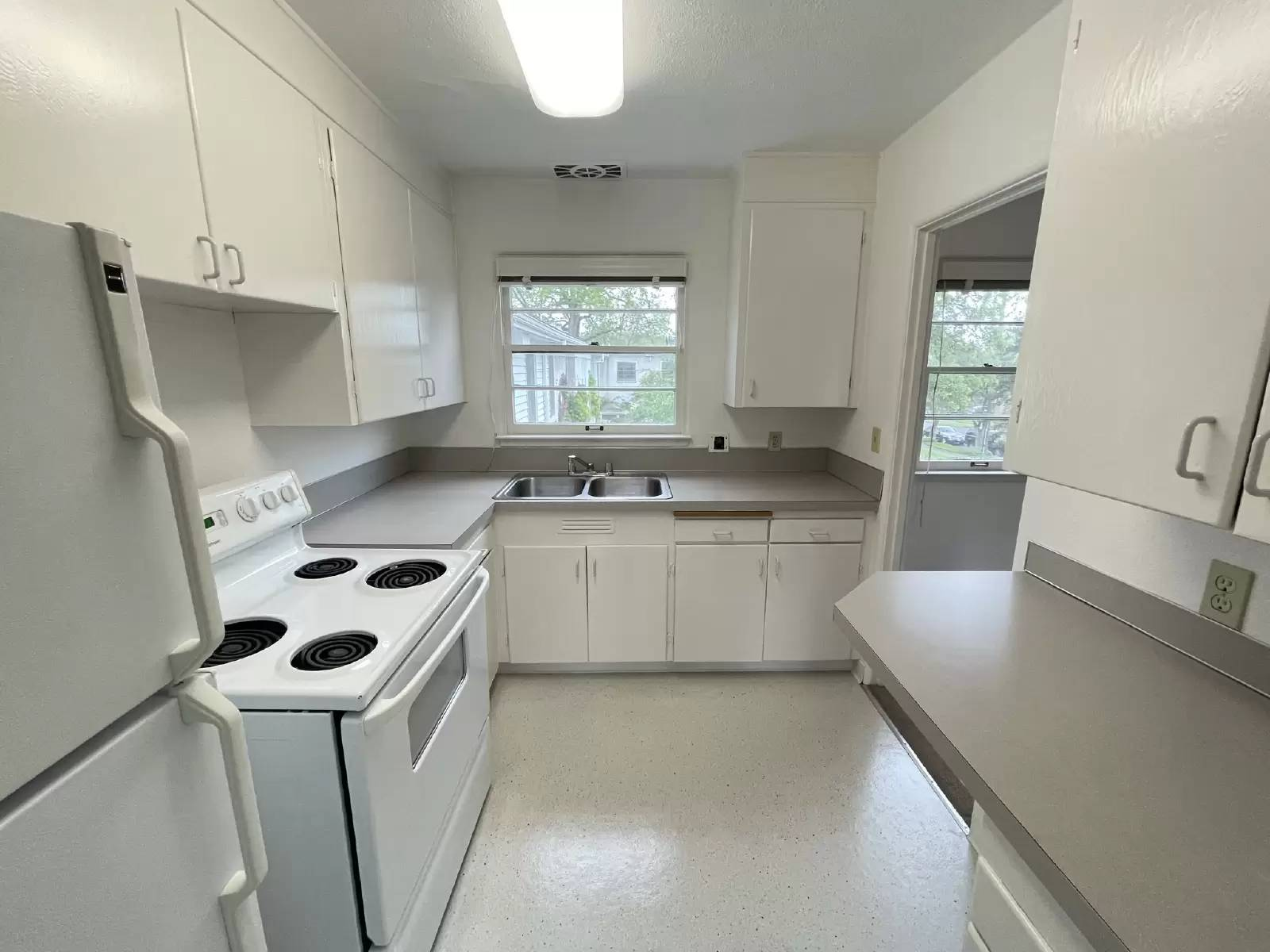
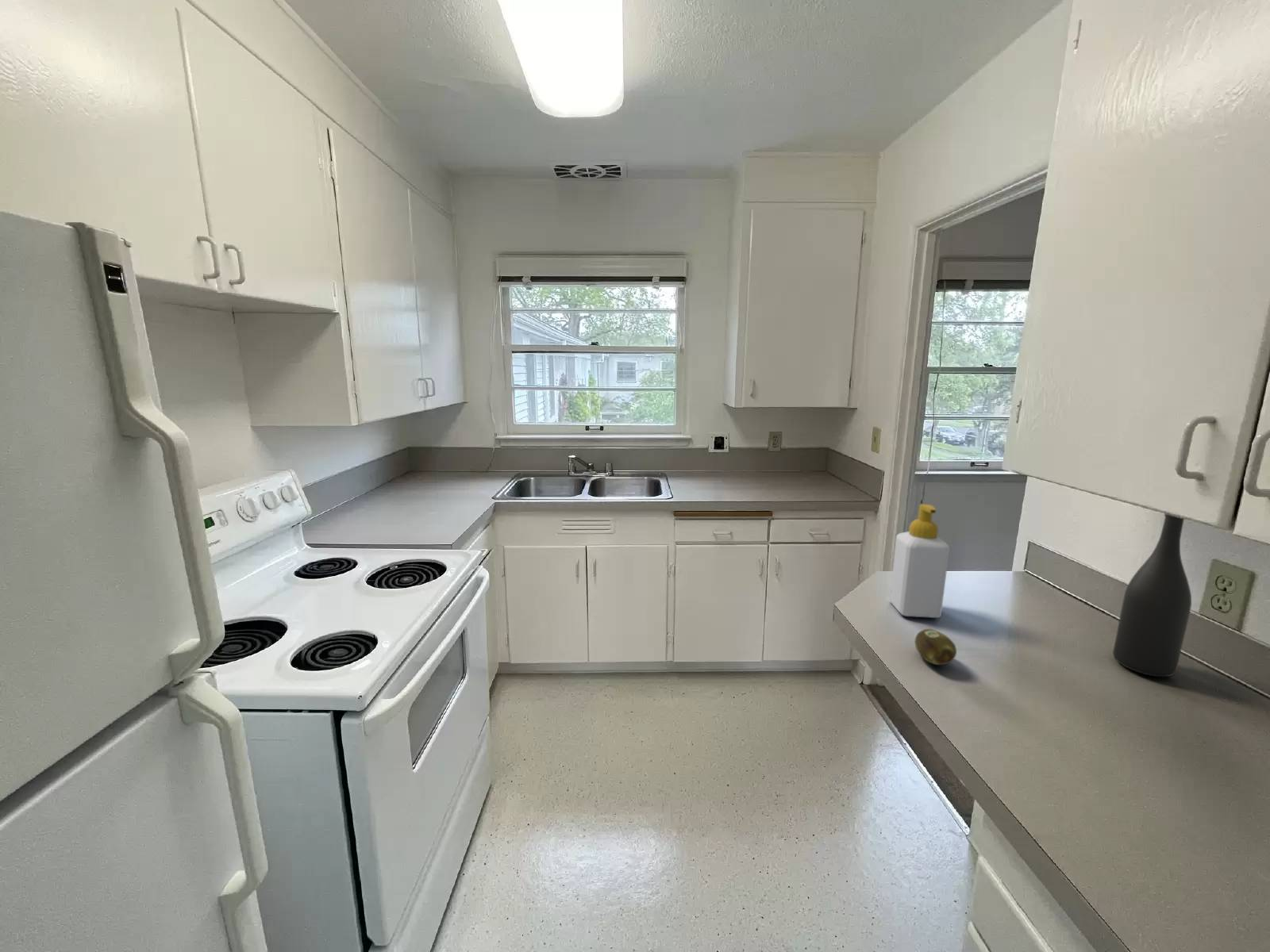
+ fruit (934, 647)
+ wine bottle (1158, 591)
+ soap bottle (920, 559)
